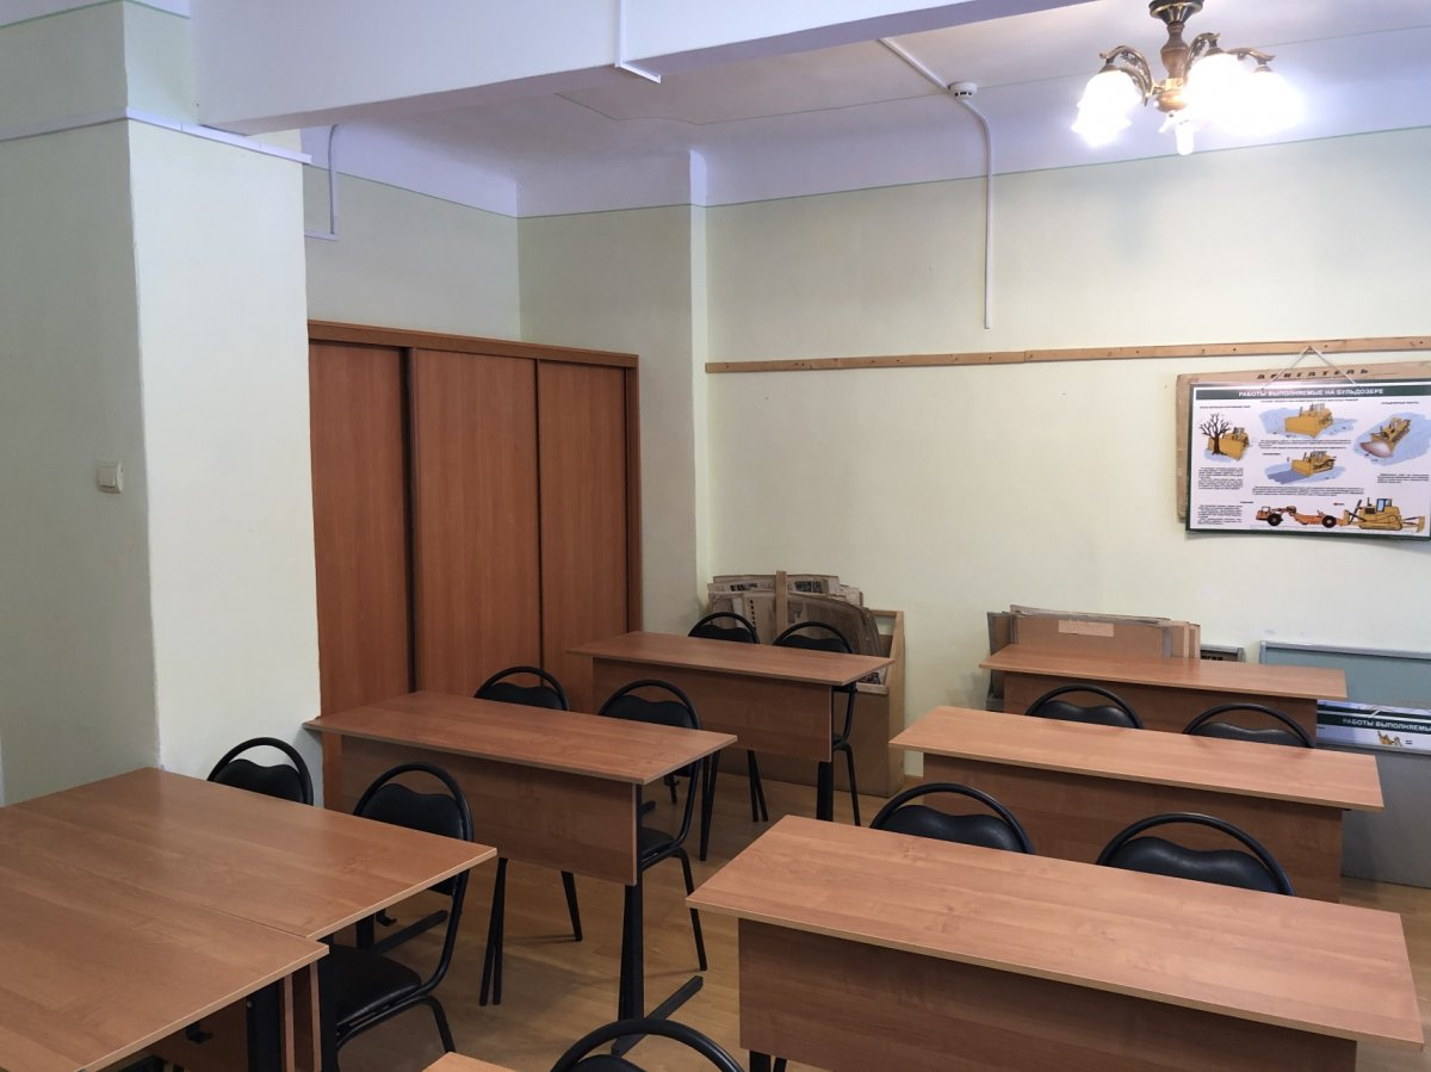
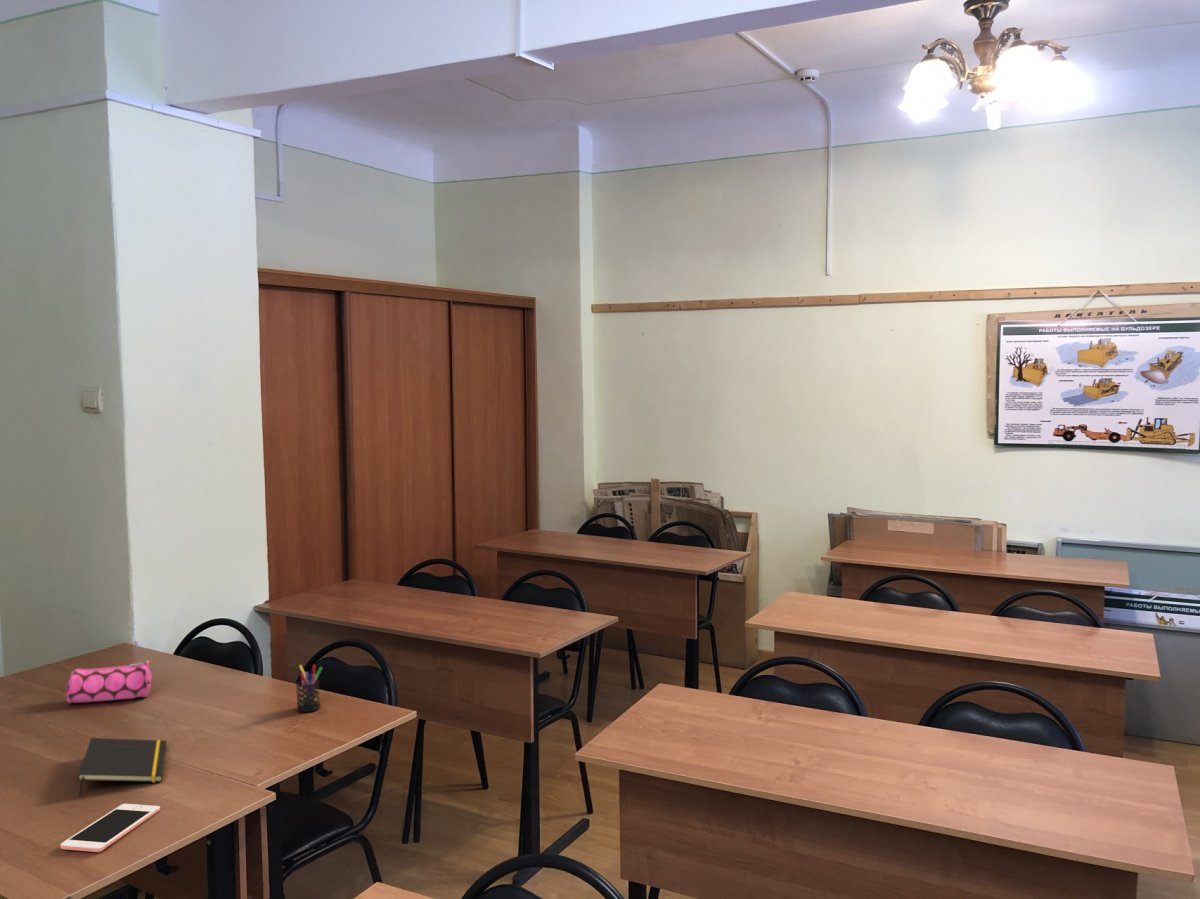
+ pen holder (310, 685)
+ pencil case (109, 682)
+ cell phone (112, 826)
+ notepad (125, 759)
